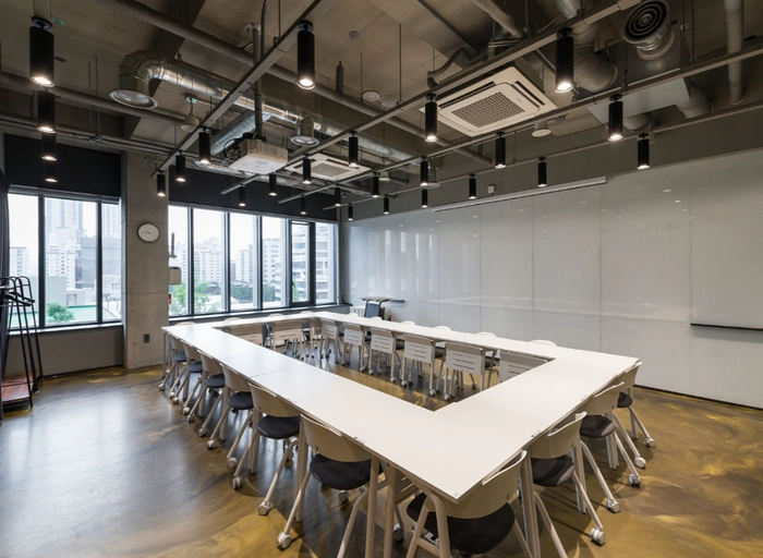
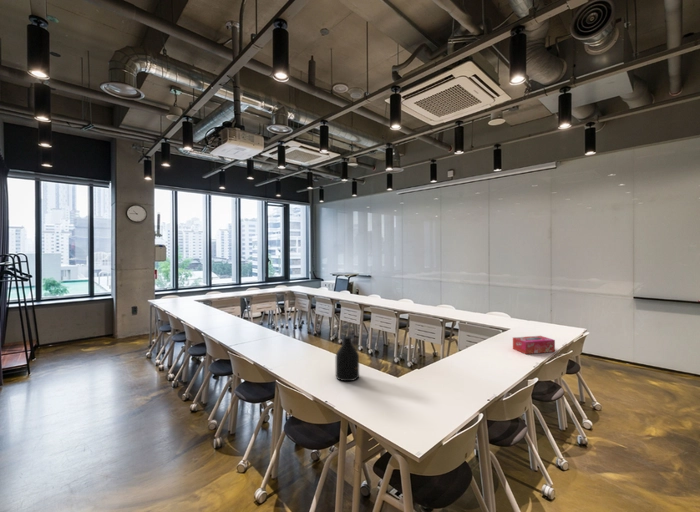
+ bottle (347, 357)
+ tissue box (533, 344)
